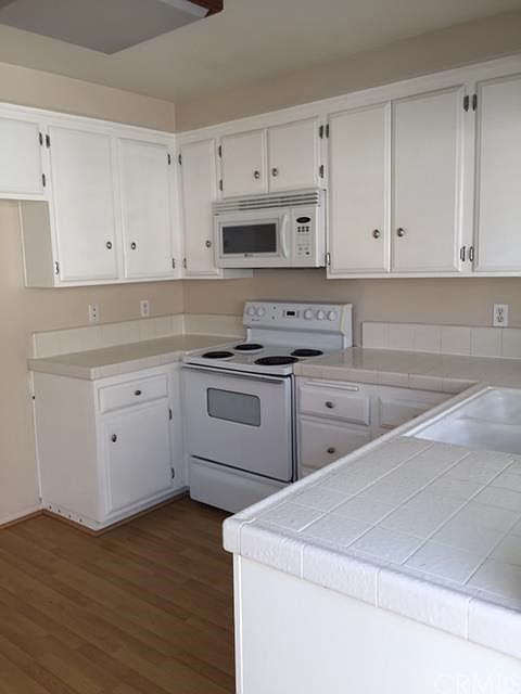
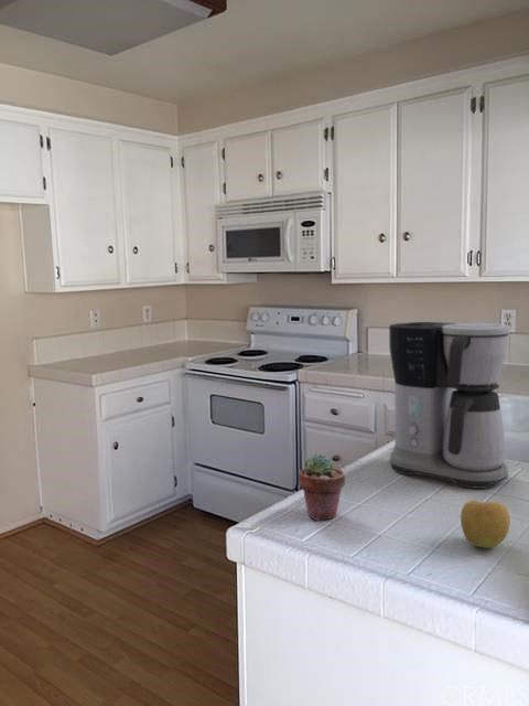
+ apple (484, 522)
+ potted succulent (322, 484)
+ coffee maker (443, 399)
